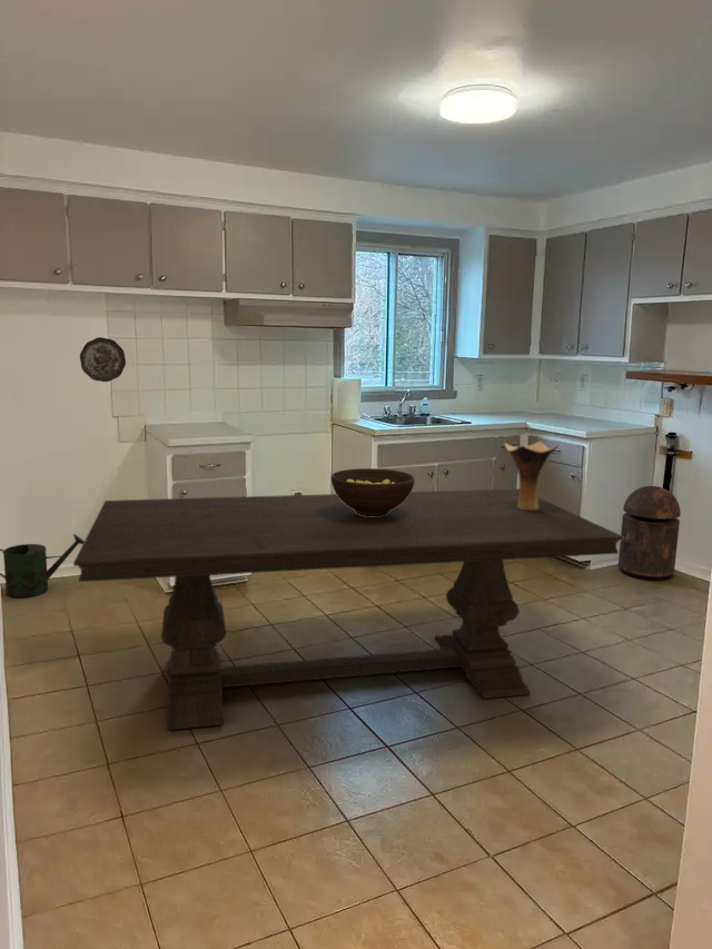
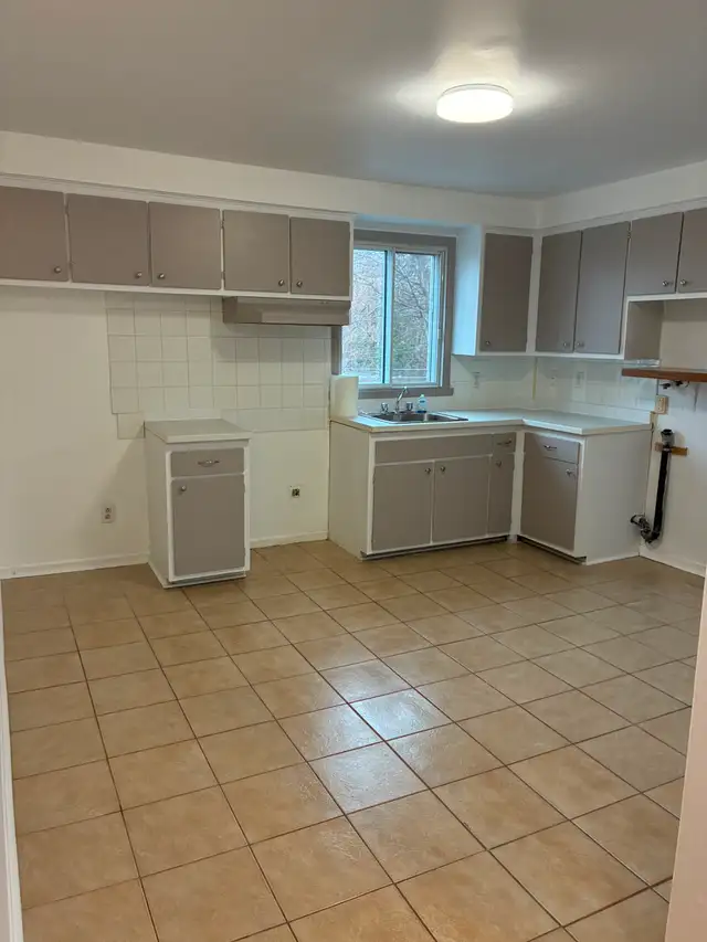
- watering can (37, 563)
- decorative plate (102, 359)
- vase (528, 474)
- dining table (344, 567)
- fruit bowl (372, 494)
- trash can (649, 530)
